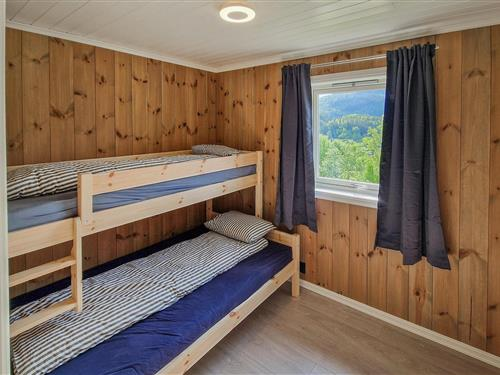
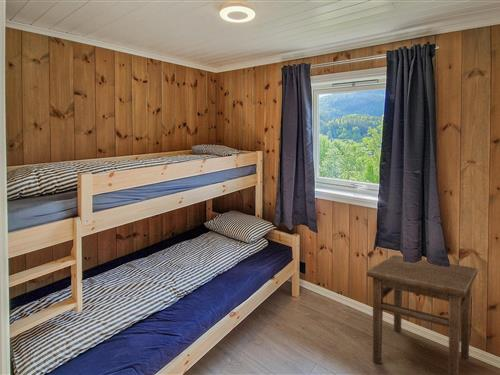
+ side table (422, 314)
